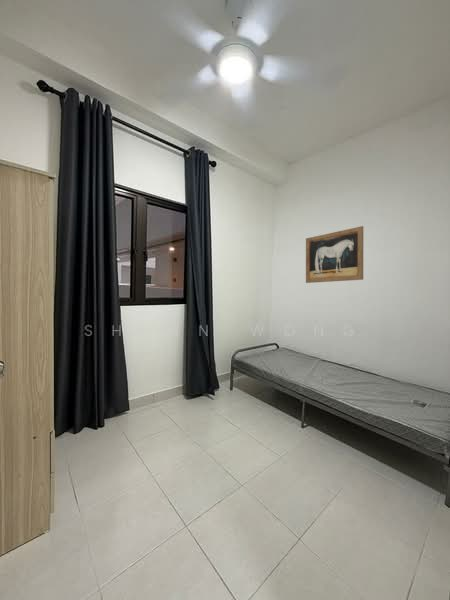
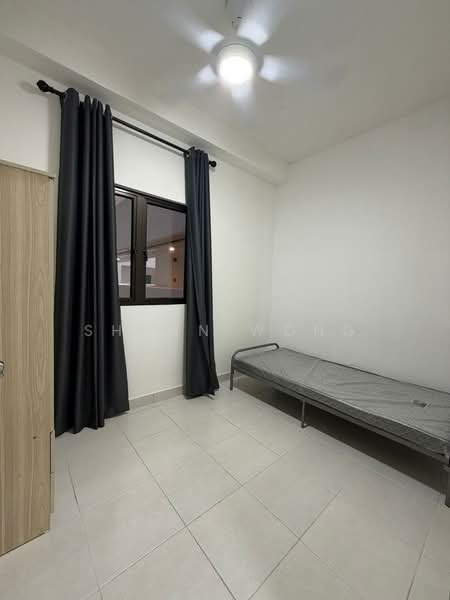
- wall art (331, 257)
